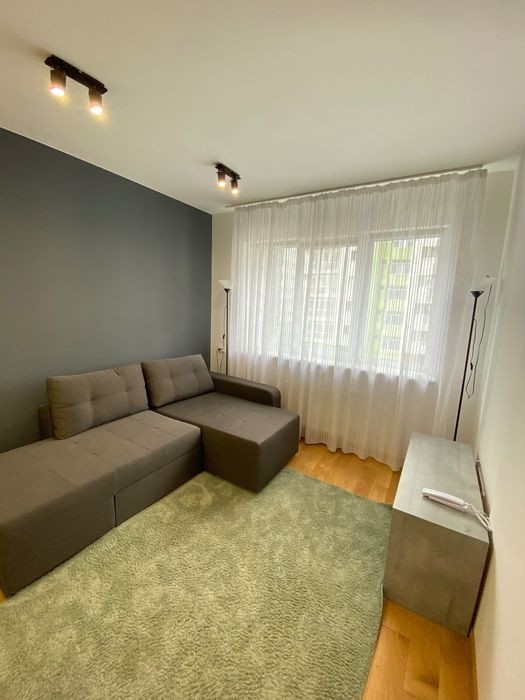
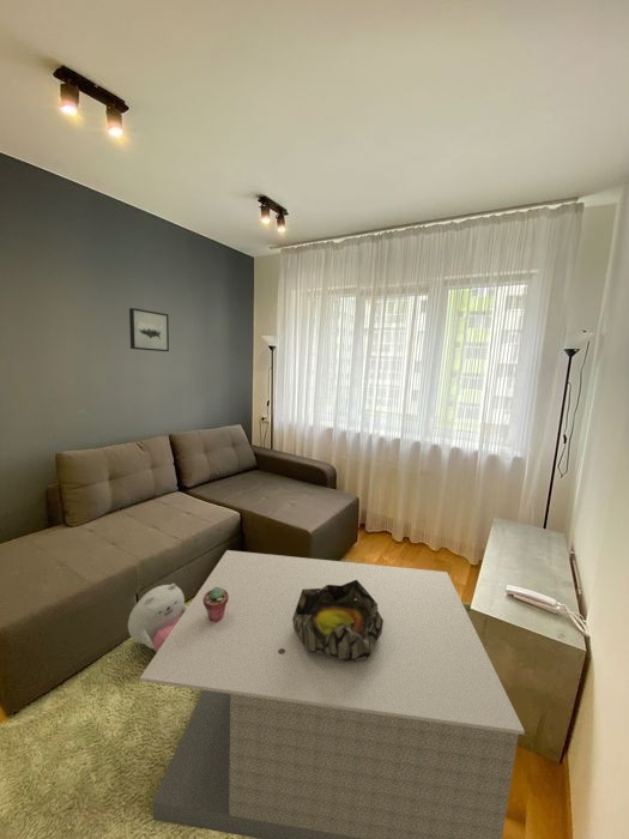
+ wall art (150, 331)
+ potted succulent (216, 600)
+ coffee table (326, 670)
+ plush toy (161, 616)
+ decorative bowl (339, 612)
